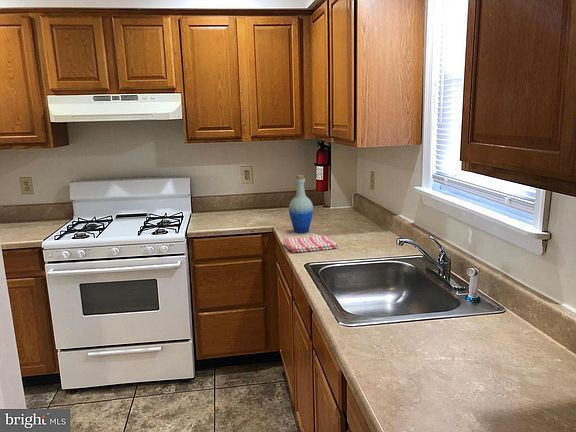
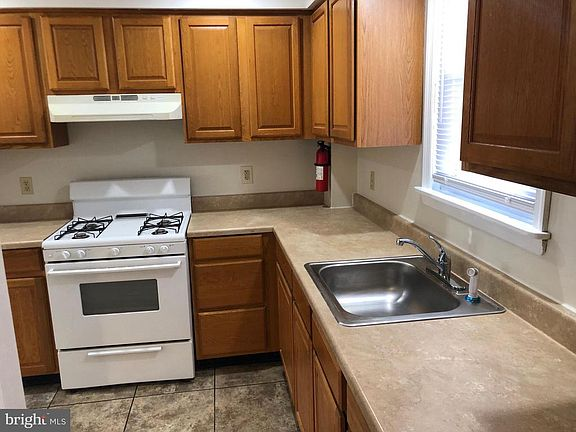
- dish towel (310, 242)
- bottle (300, 203)
